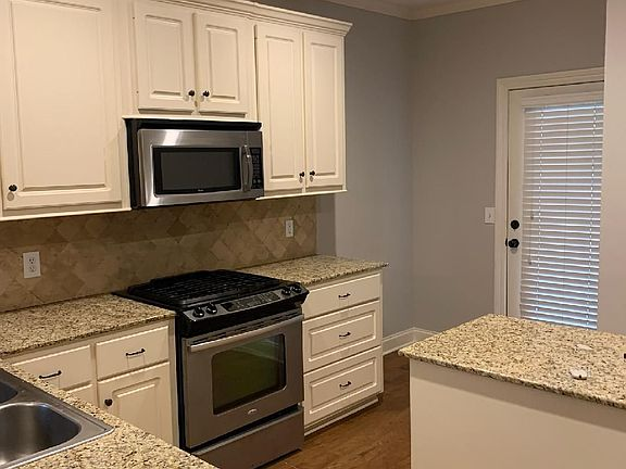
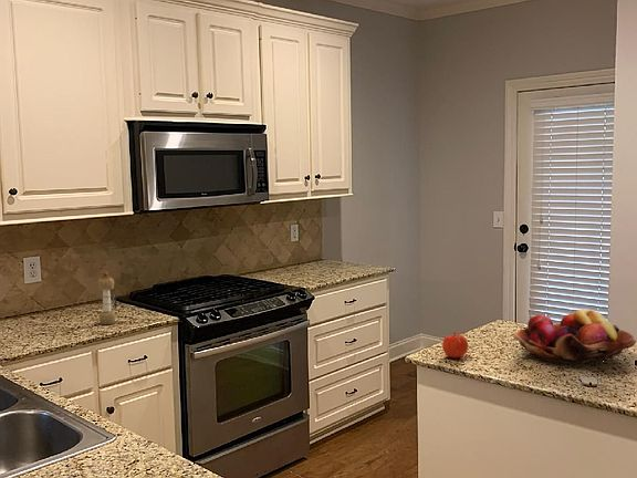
+ fruit basket (575, 333)
+ apple (455, 344)
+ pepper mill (107, 297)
